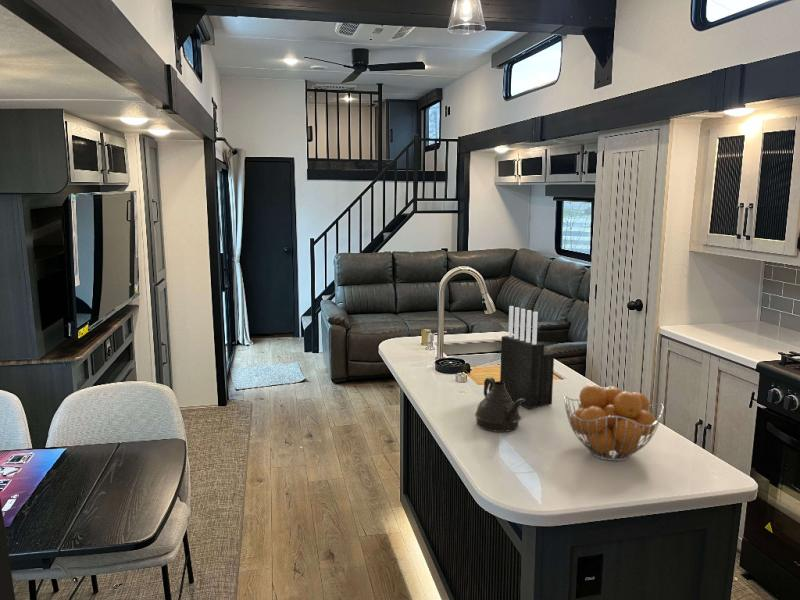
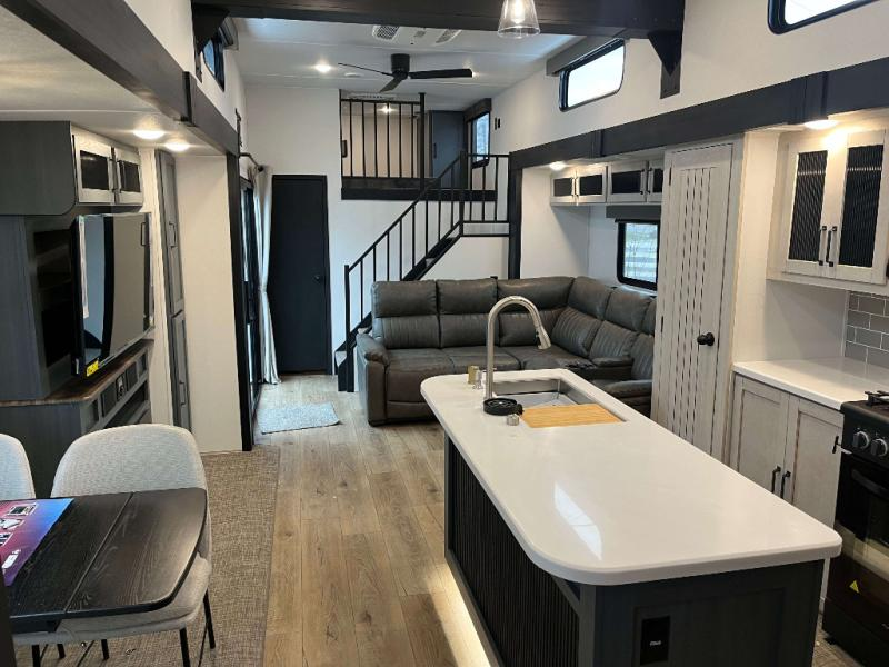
- teapot (502, 406)
- knife block (529, 354)
- fruit basket (611, 420)
